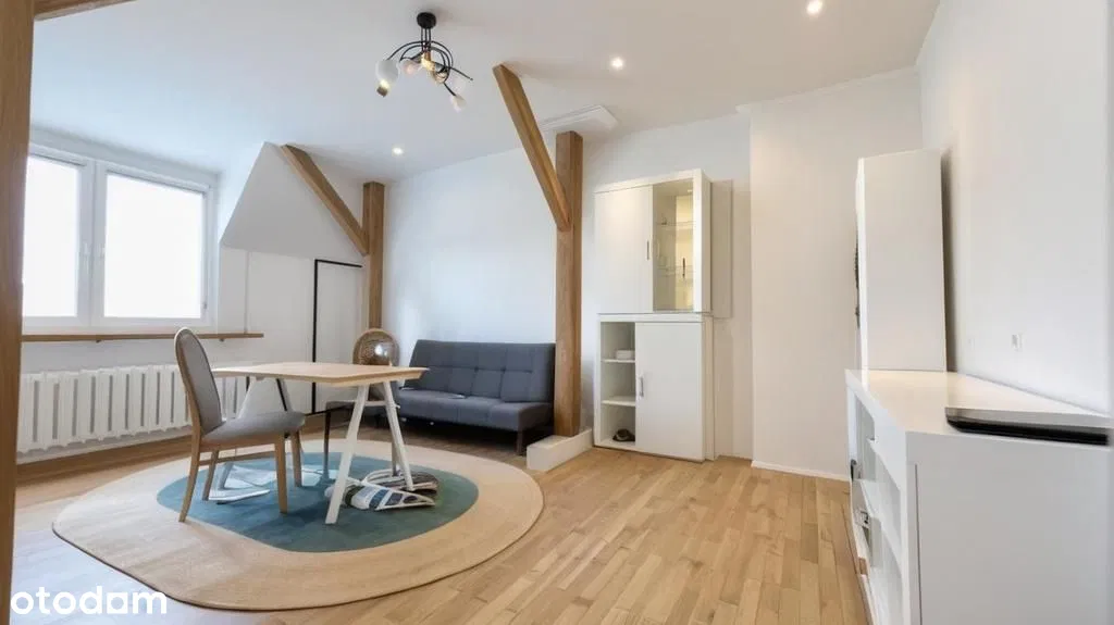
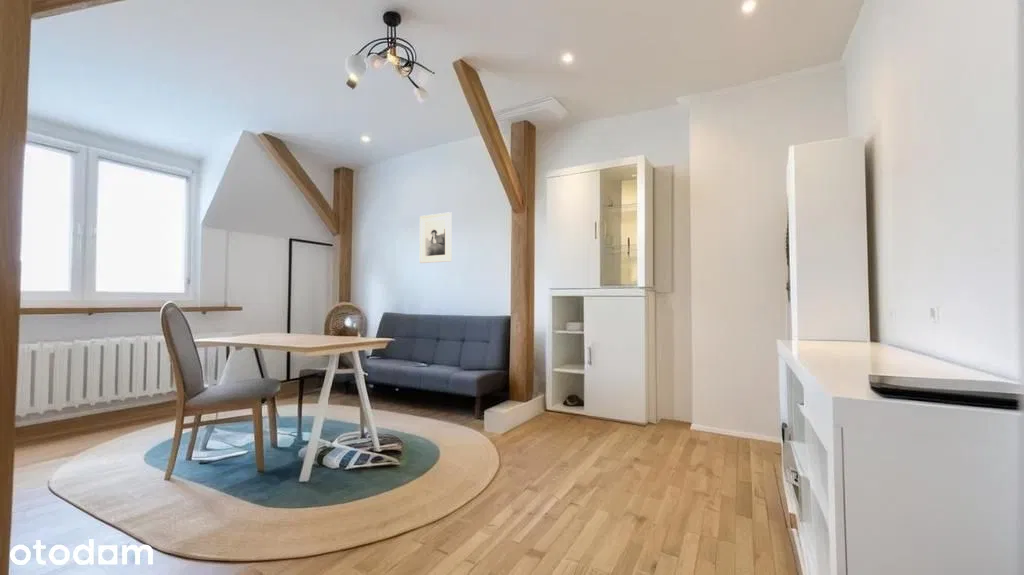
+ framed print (435, 238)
